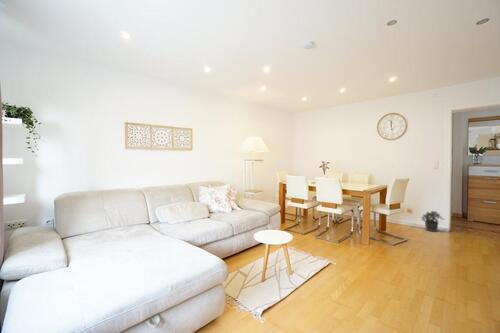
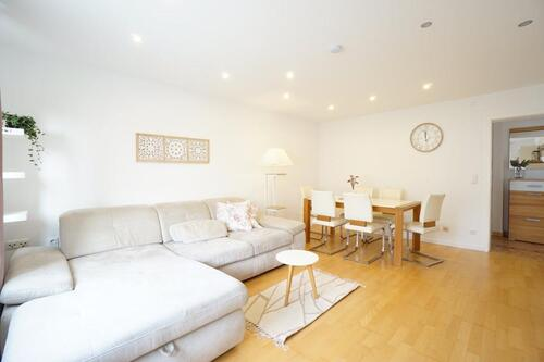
- potted plant (432, 220)
